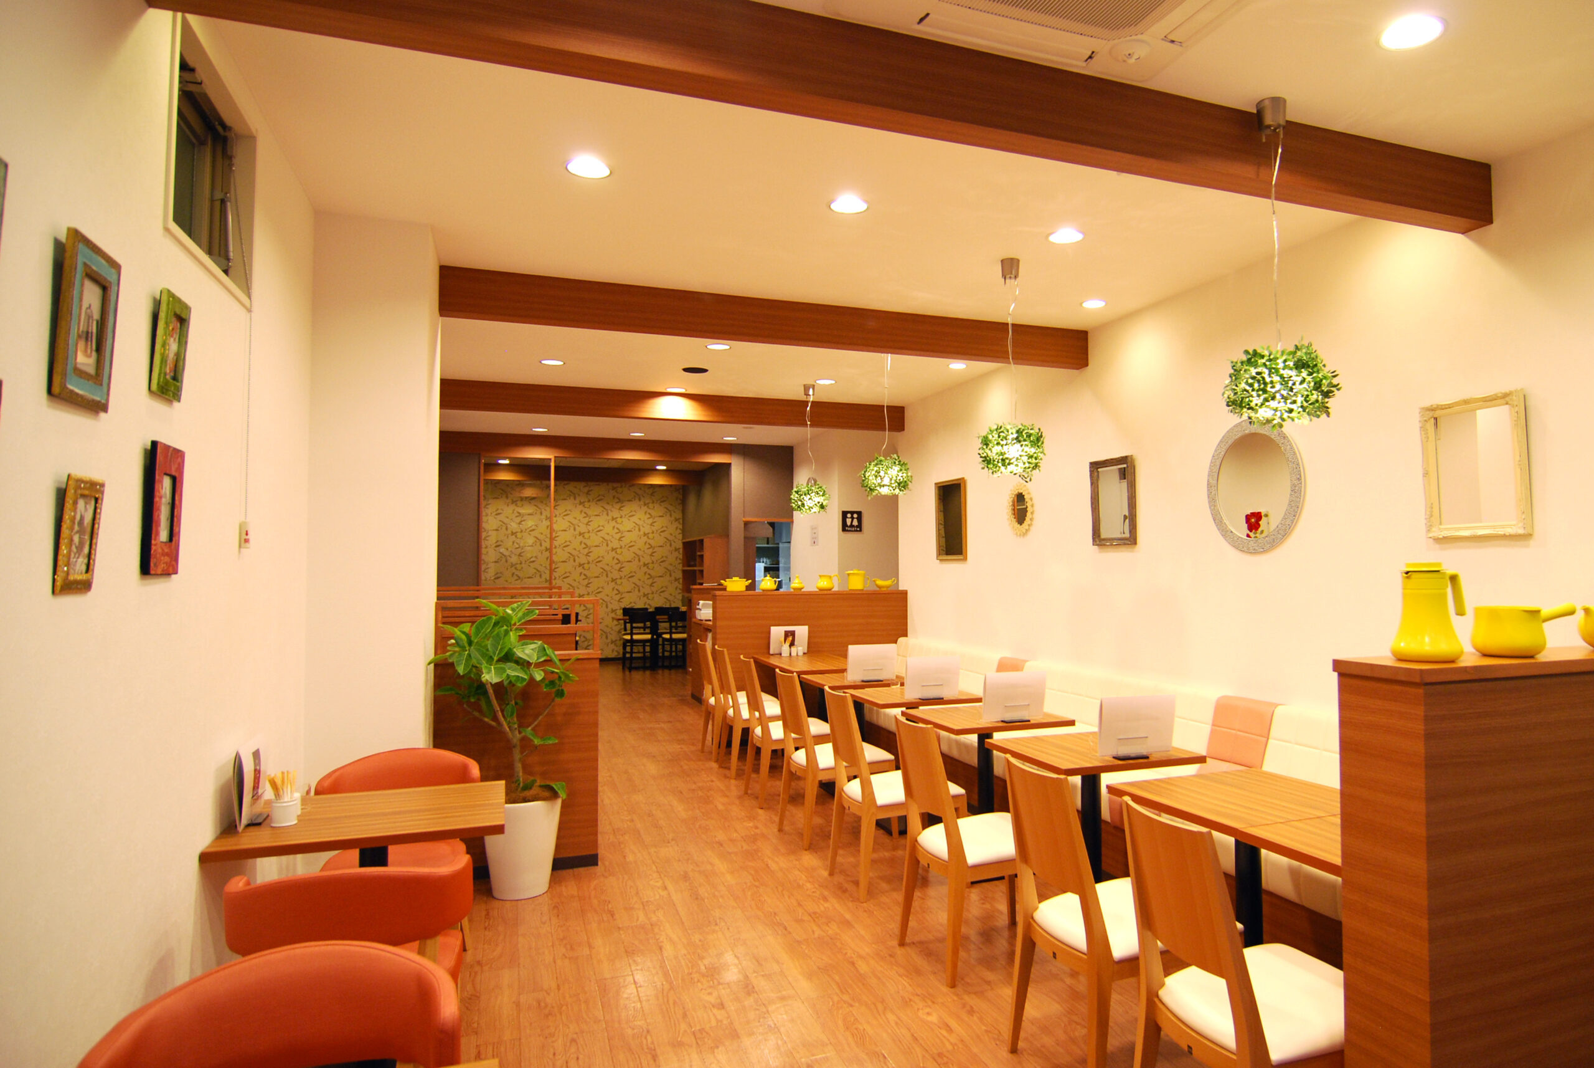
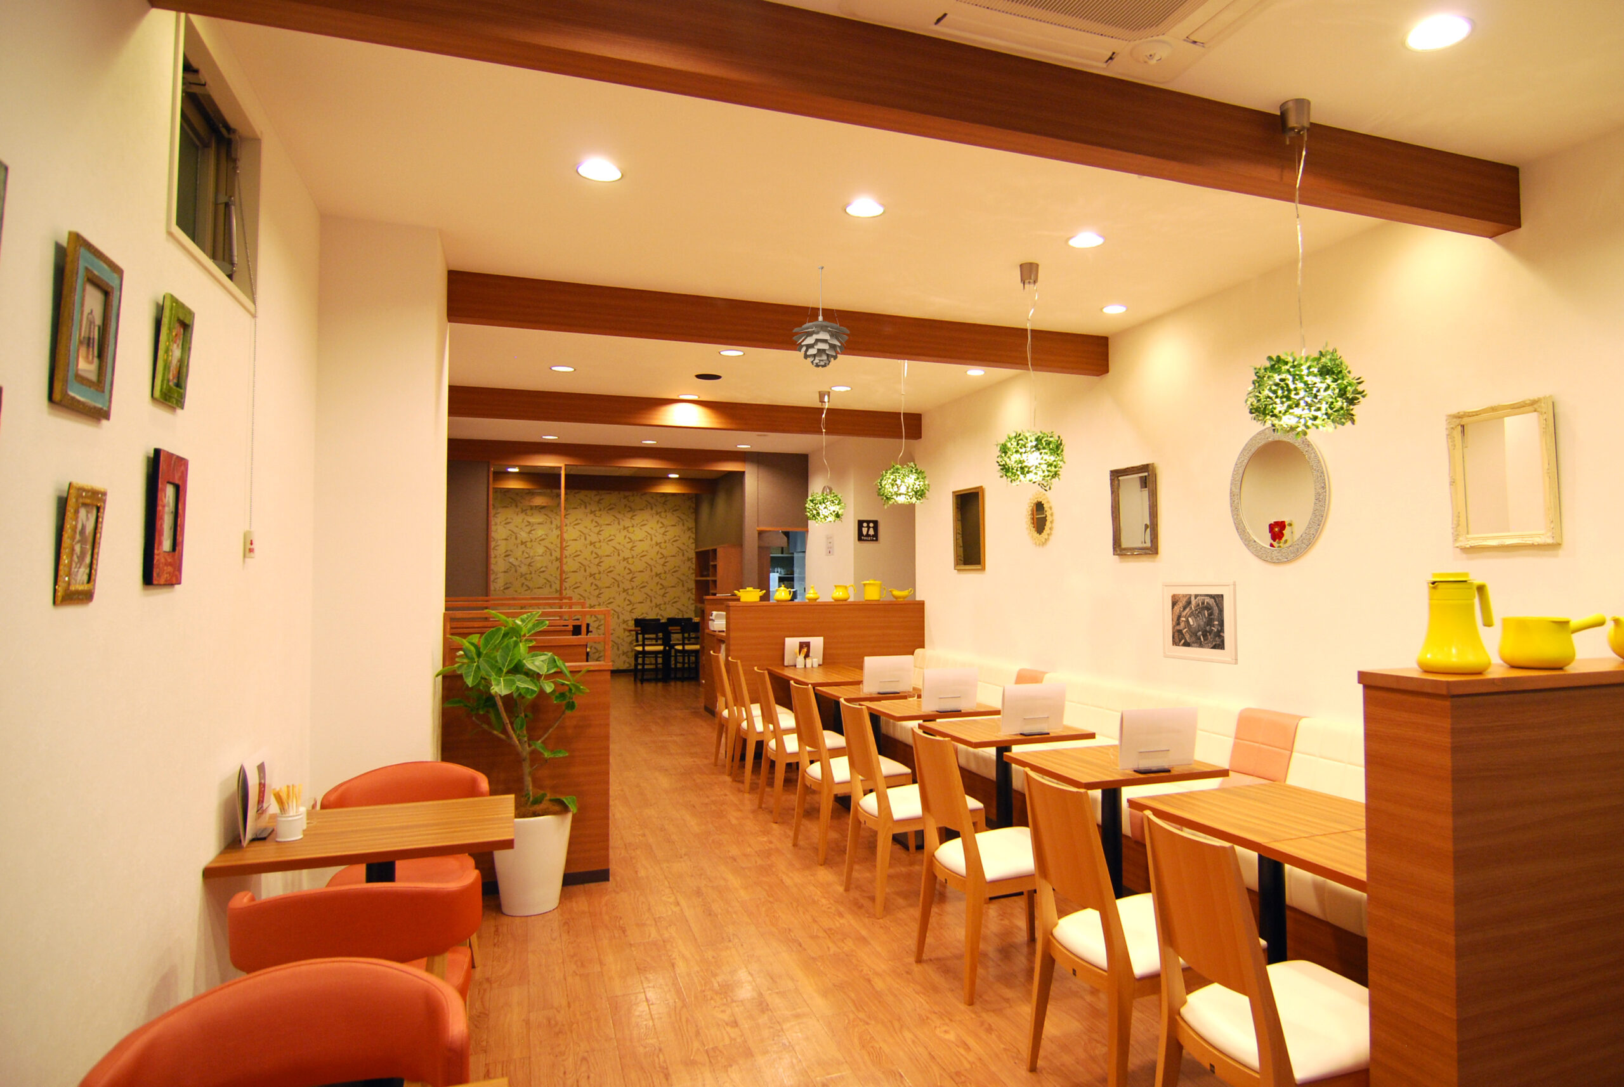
+ pendant light (820, 317)
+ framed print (1198, 620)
